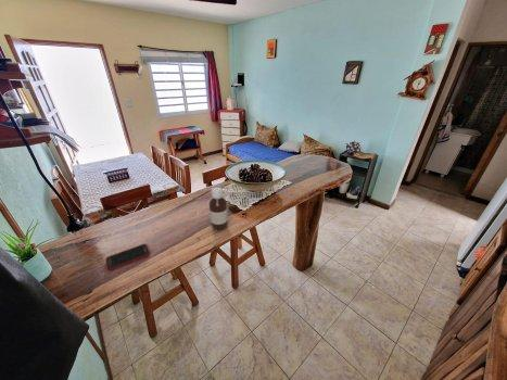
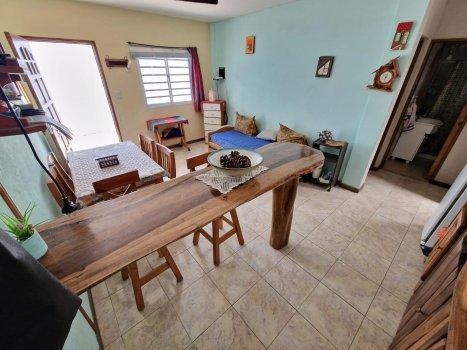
- bottle (218, 208)
- cell phone (128, 256)
